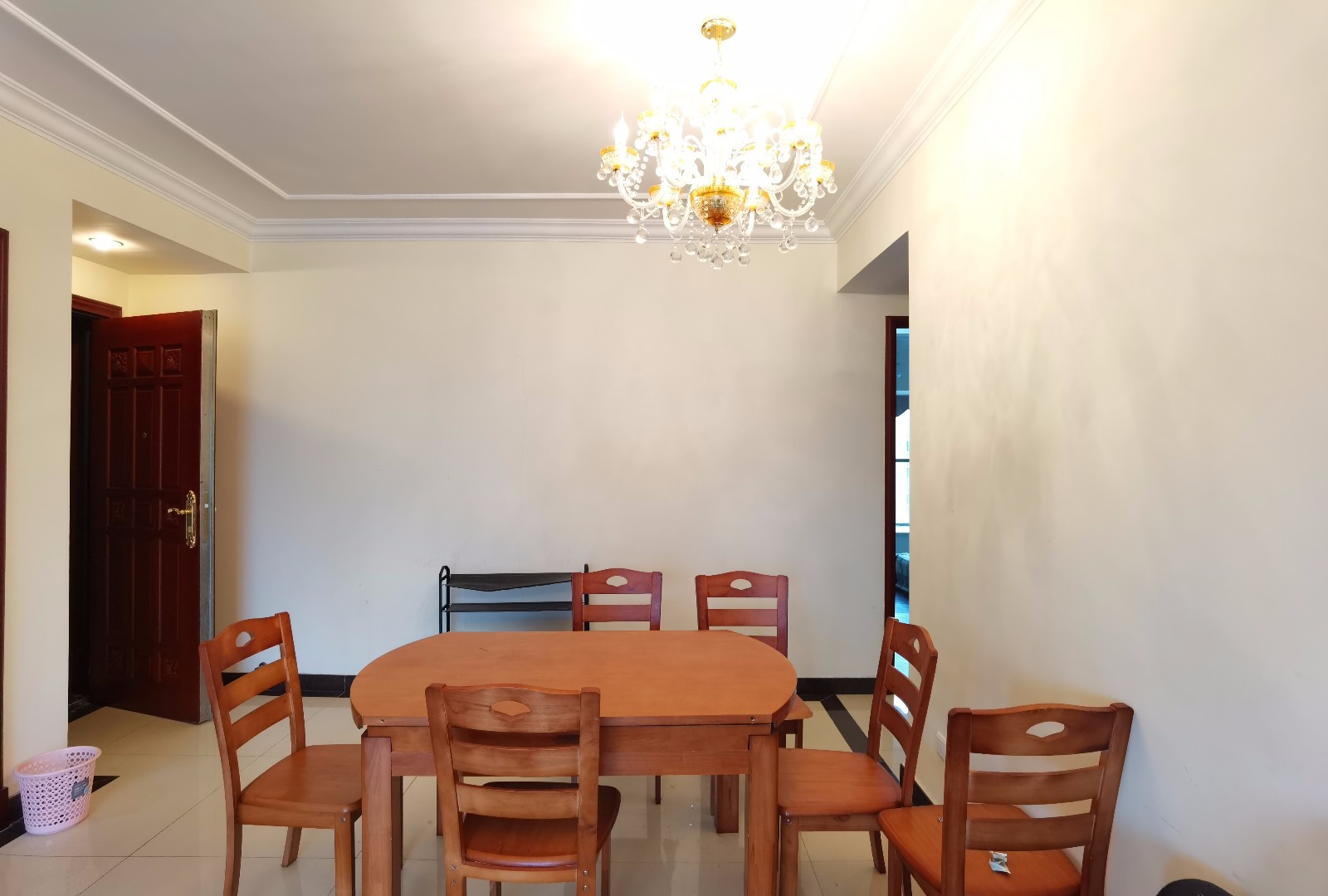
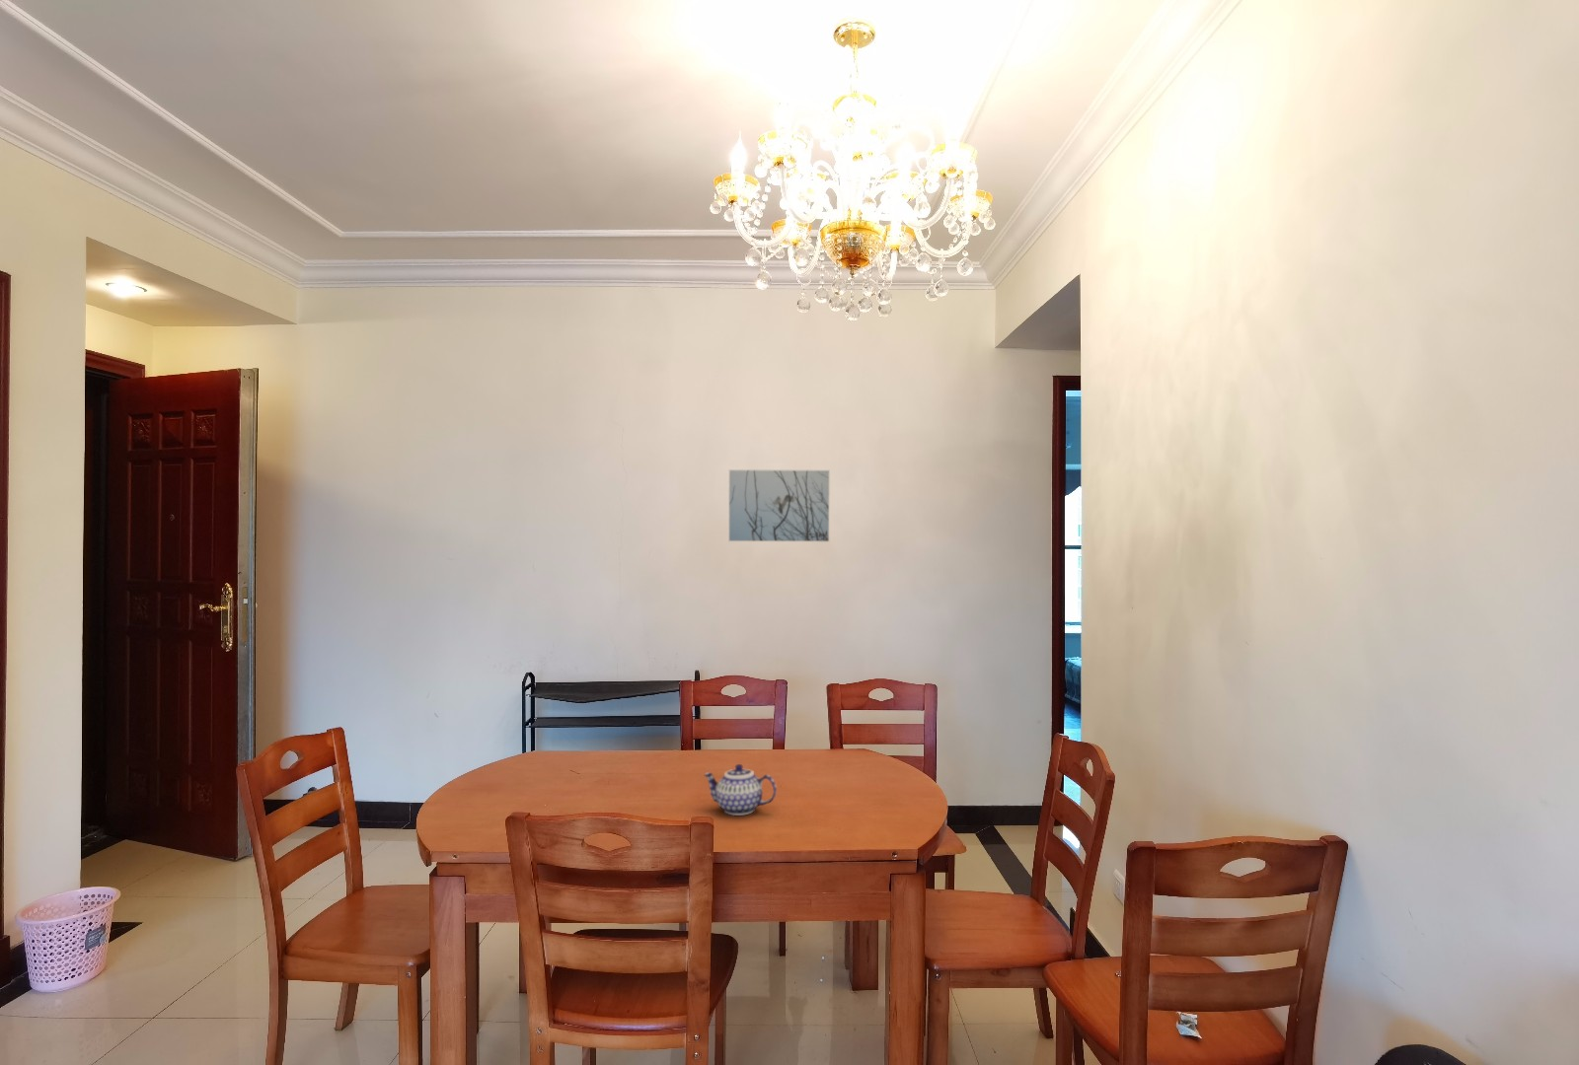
+ teapot (740, 787)
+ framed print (779, 506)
